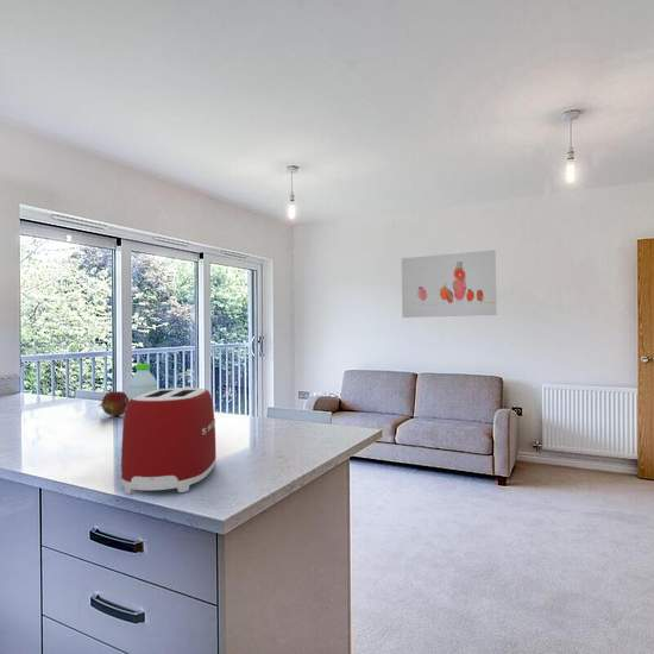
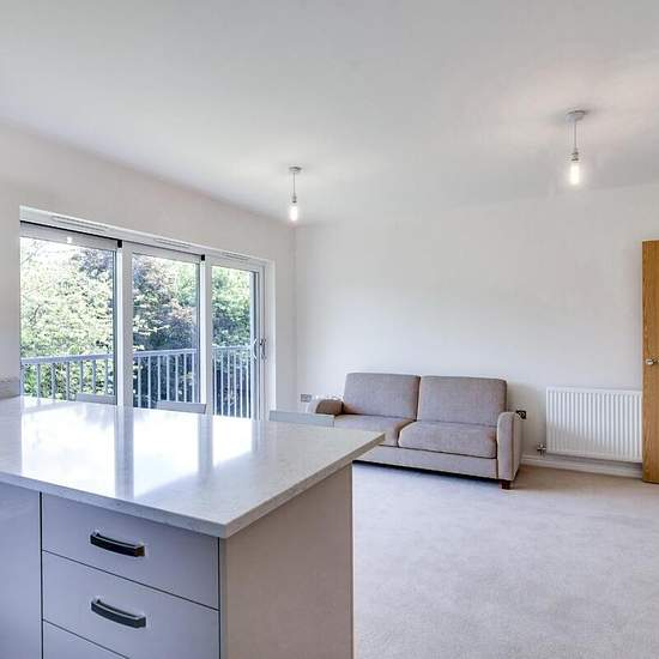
- fruit (113, 403)
- water bottle (138, 395)
- wall art (446, 285)
- toaster (172, 433)
